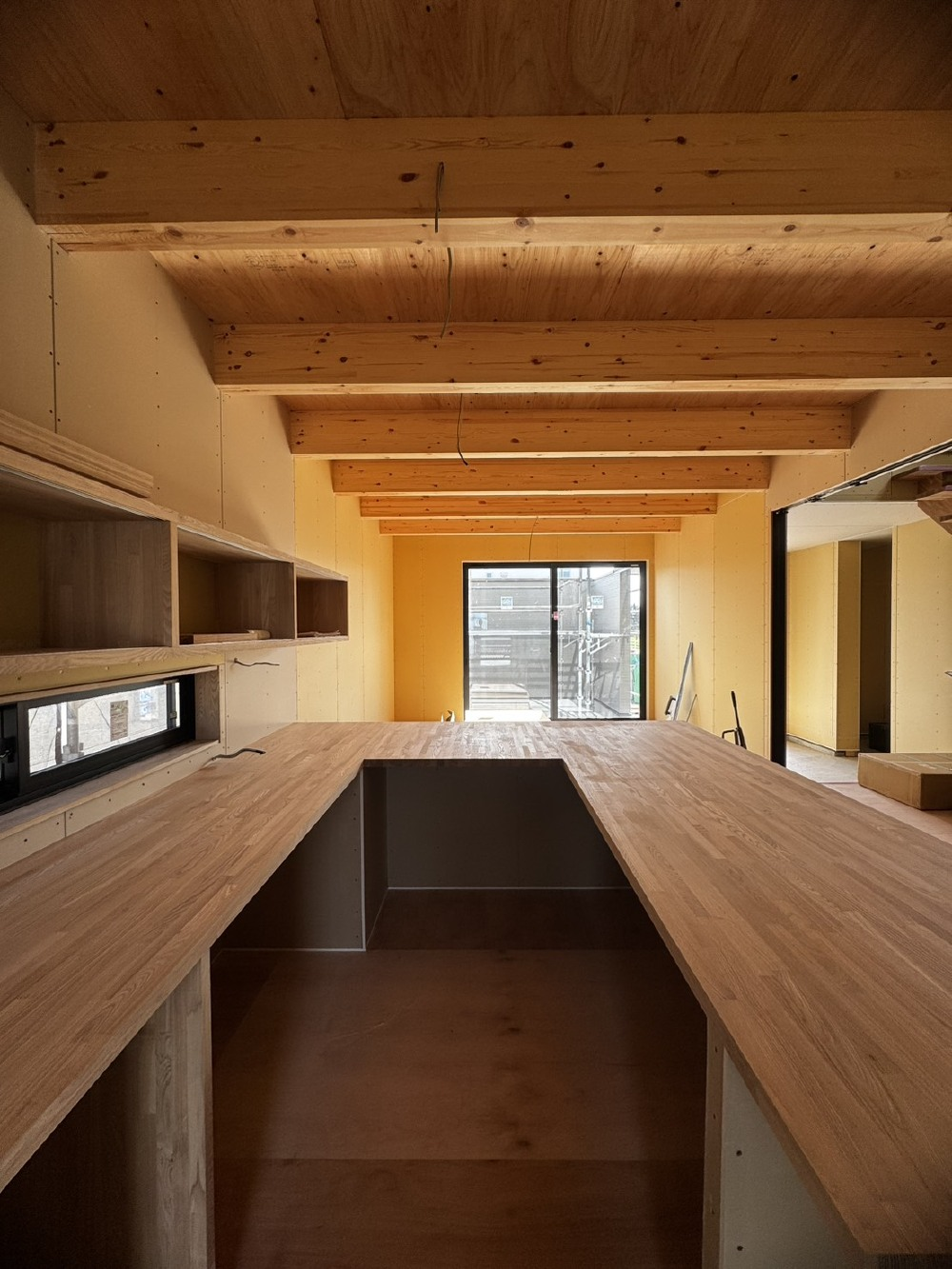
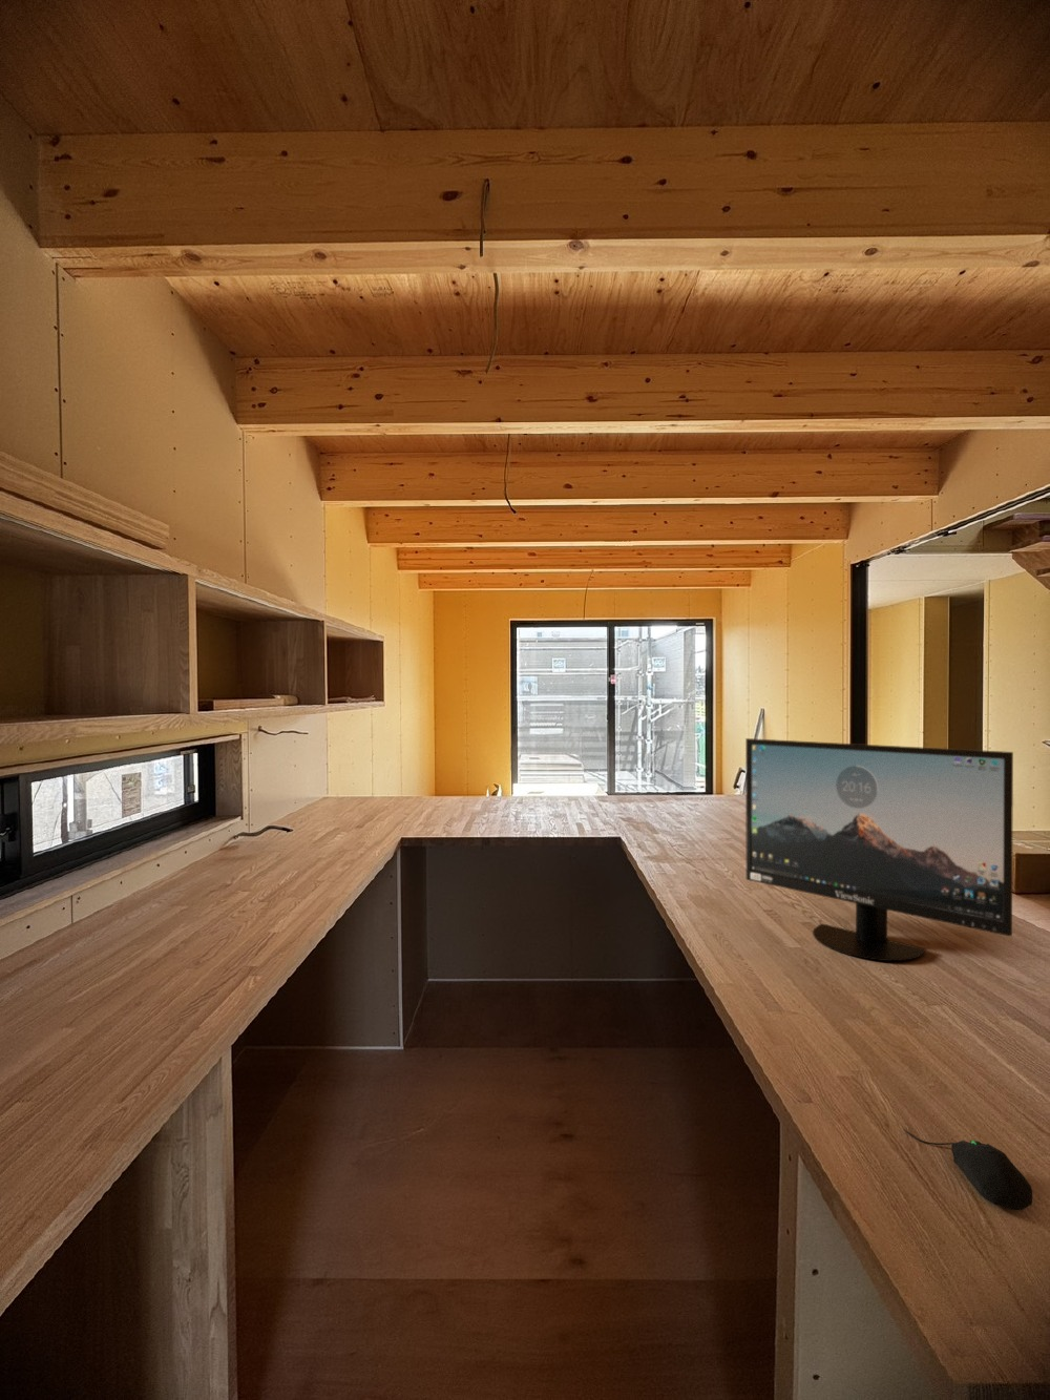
+ computer mouse (967, 1152)
+ monitor (864, 845)
